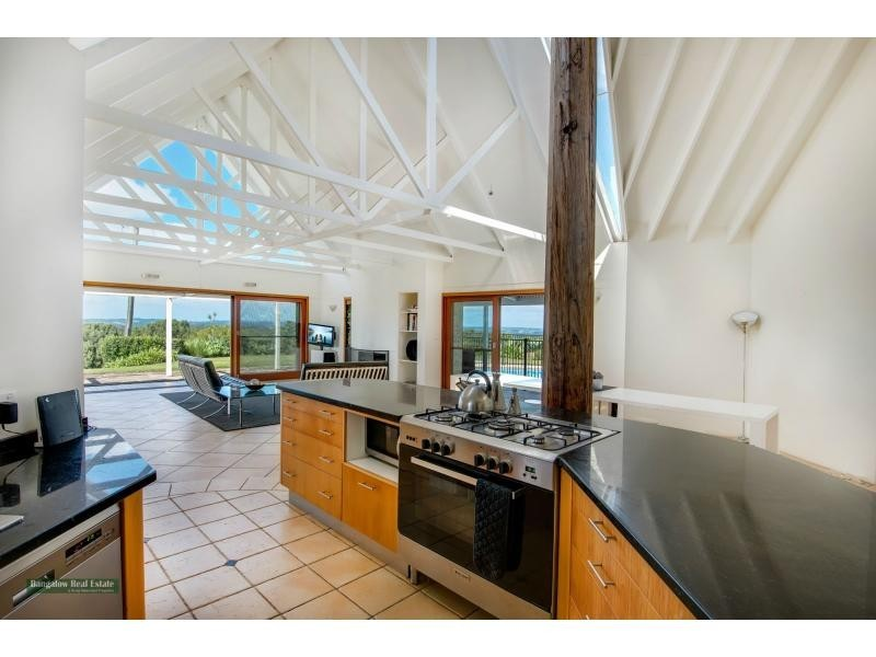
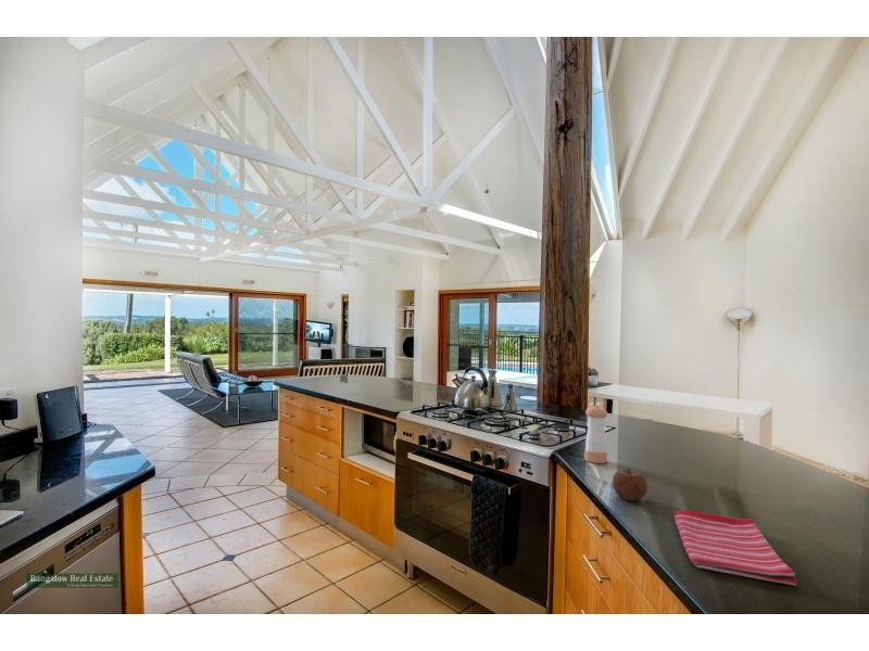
+ pepper shaker (595, 432)
+ dish towel (726, 540)
+ apple (629, 483)
